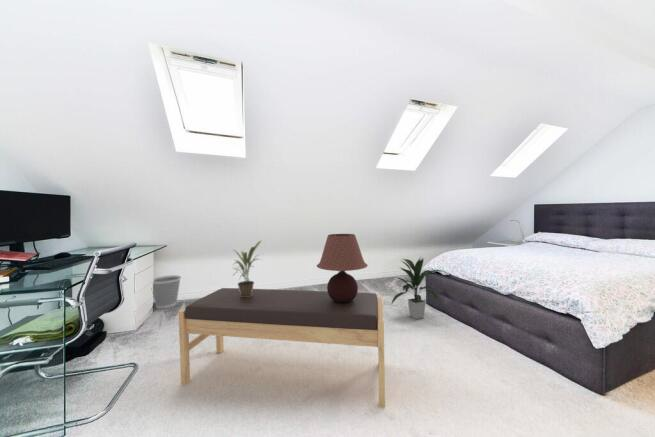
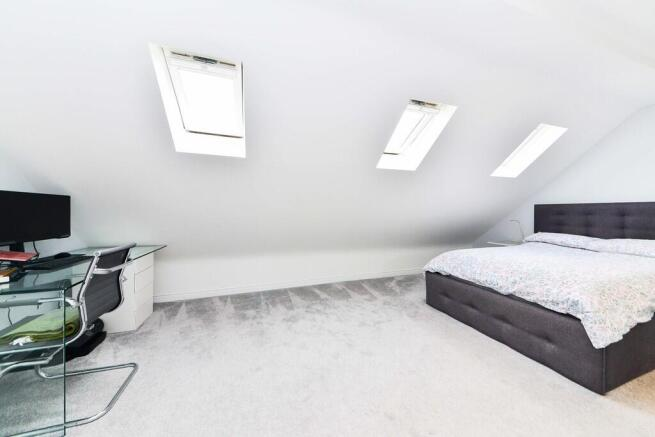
- potted plant (247, 269)
- indoor plant (413, 285)
- wastebasket (165, 291)
- table lamp (342, 267)
- bench (286, 336)
